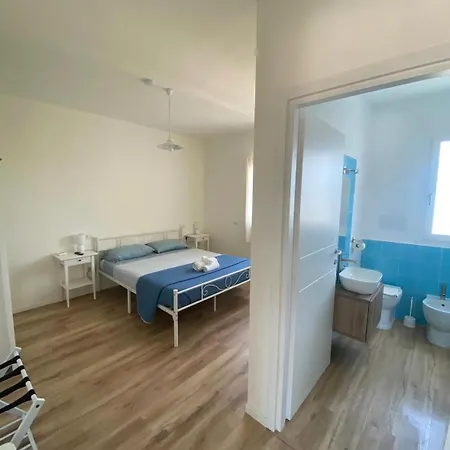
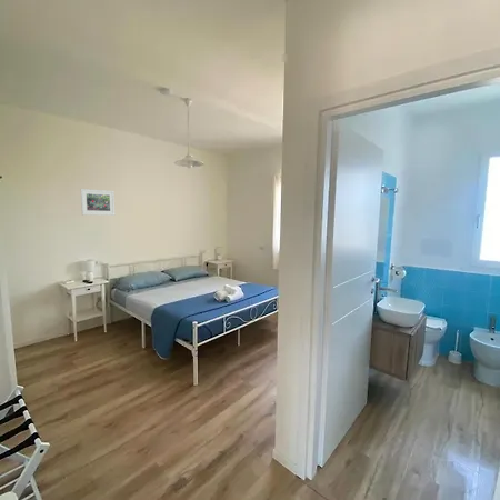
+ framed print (98, 202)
